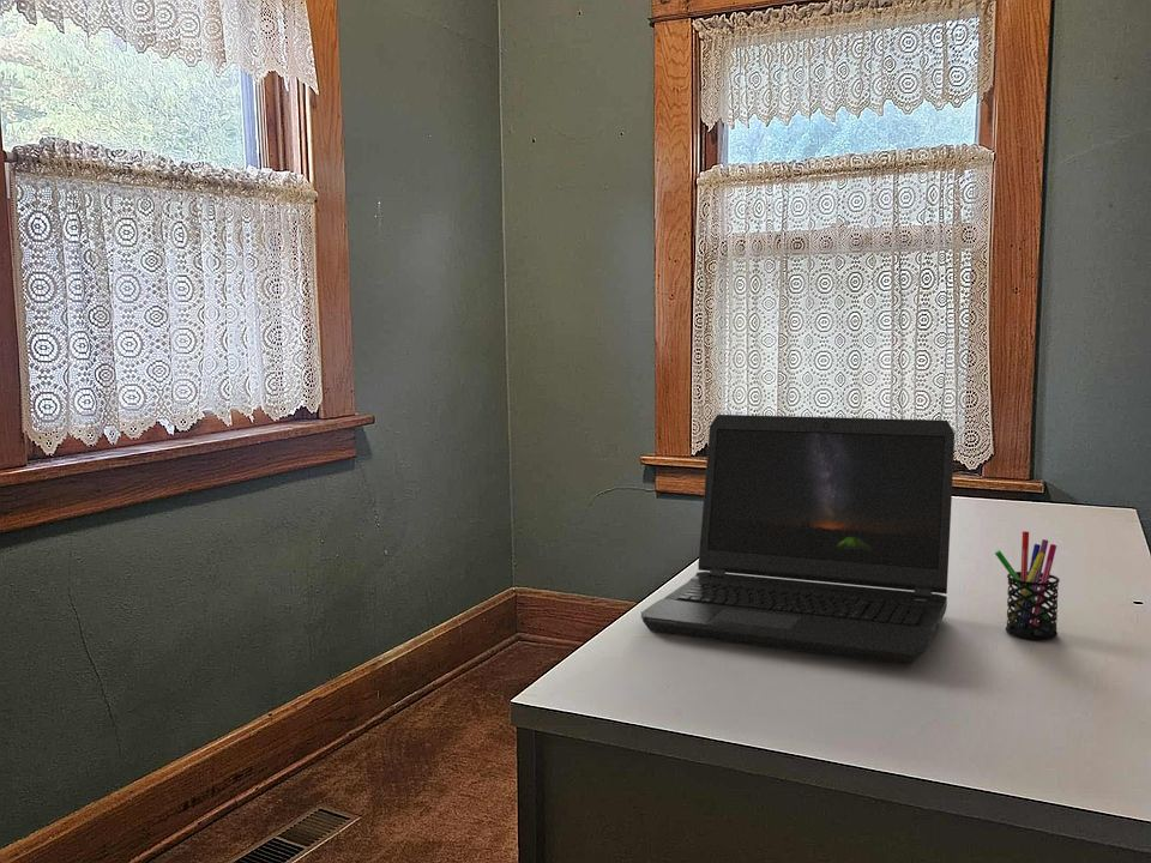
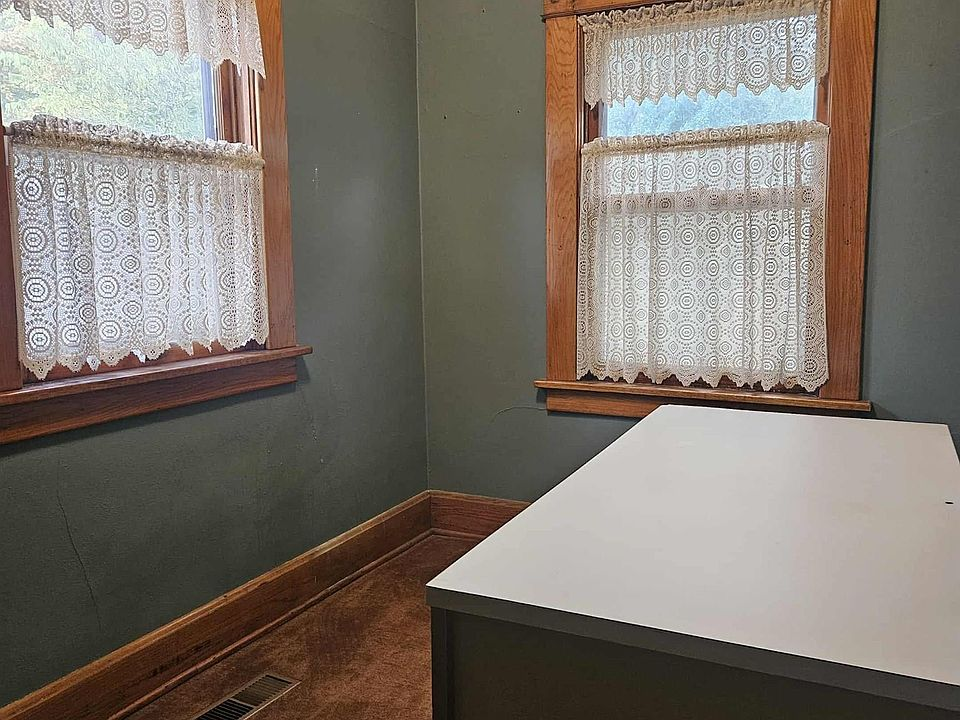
- pen holder (1025, 584)
- laptop computer (801, 523)
